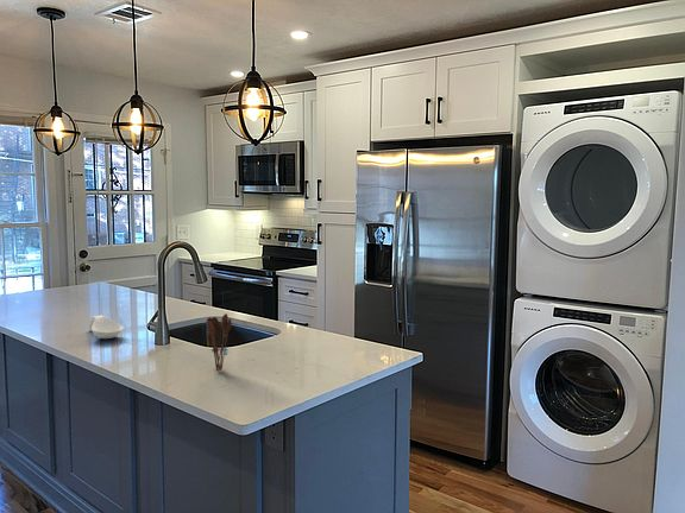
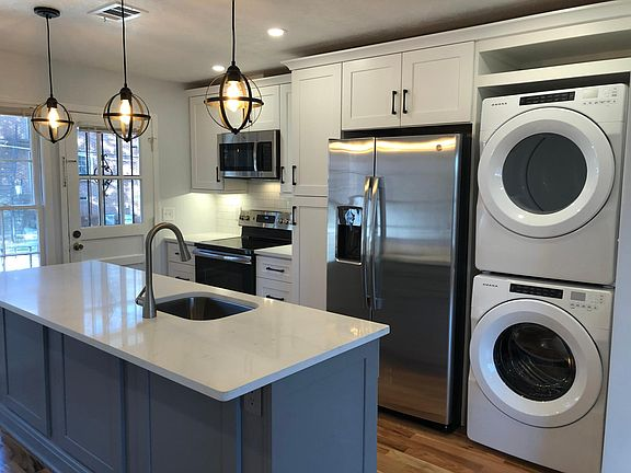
- spoon rest (102, 325)
- utensil holder (216, 341)
